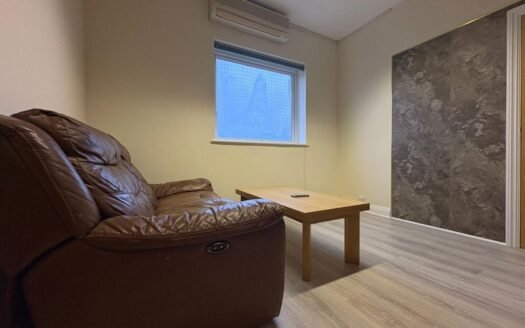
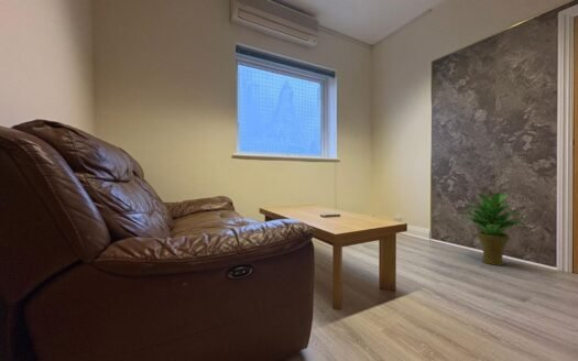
+ potted plant (493, 227)
